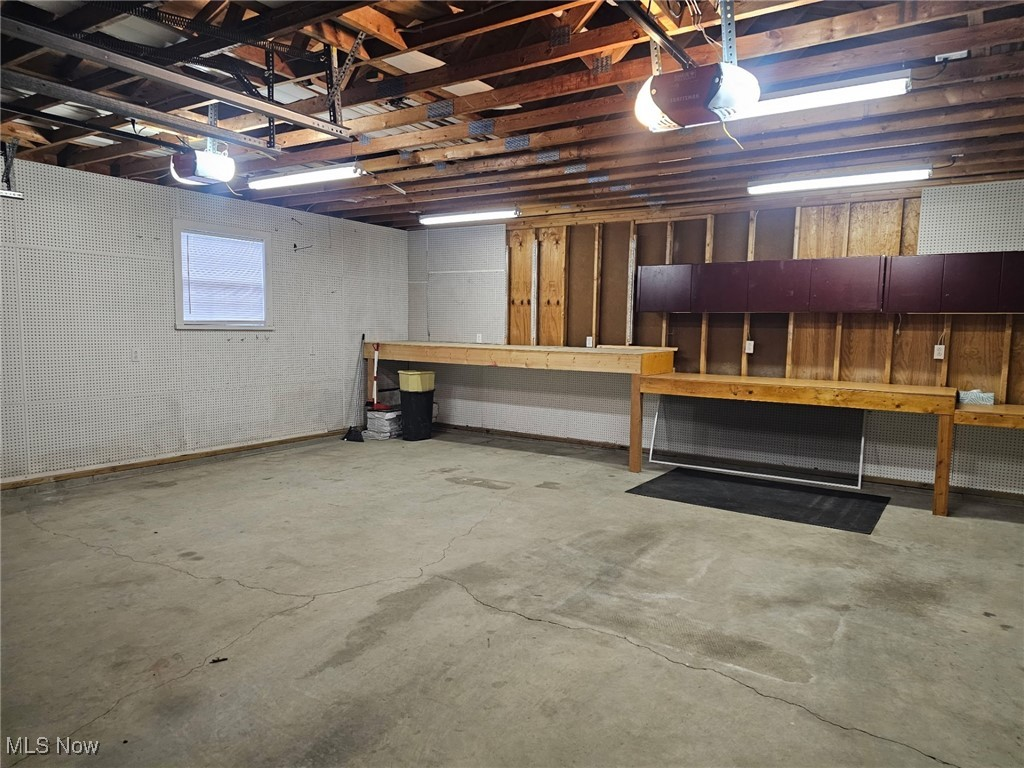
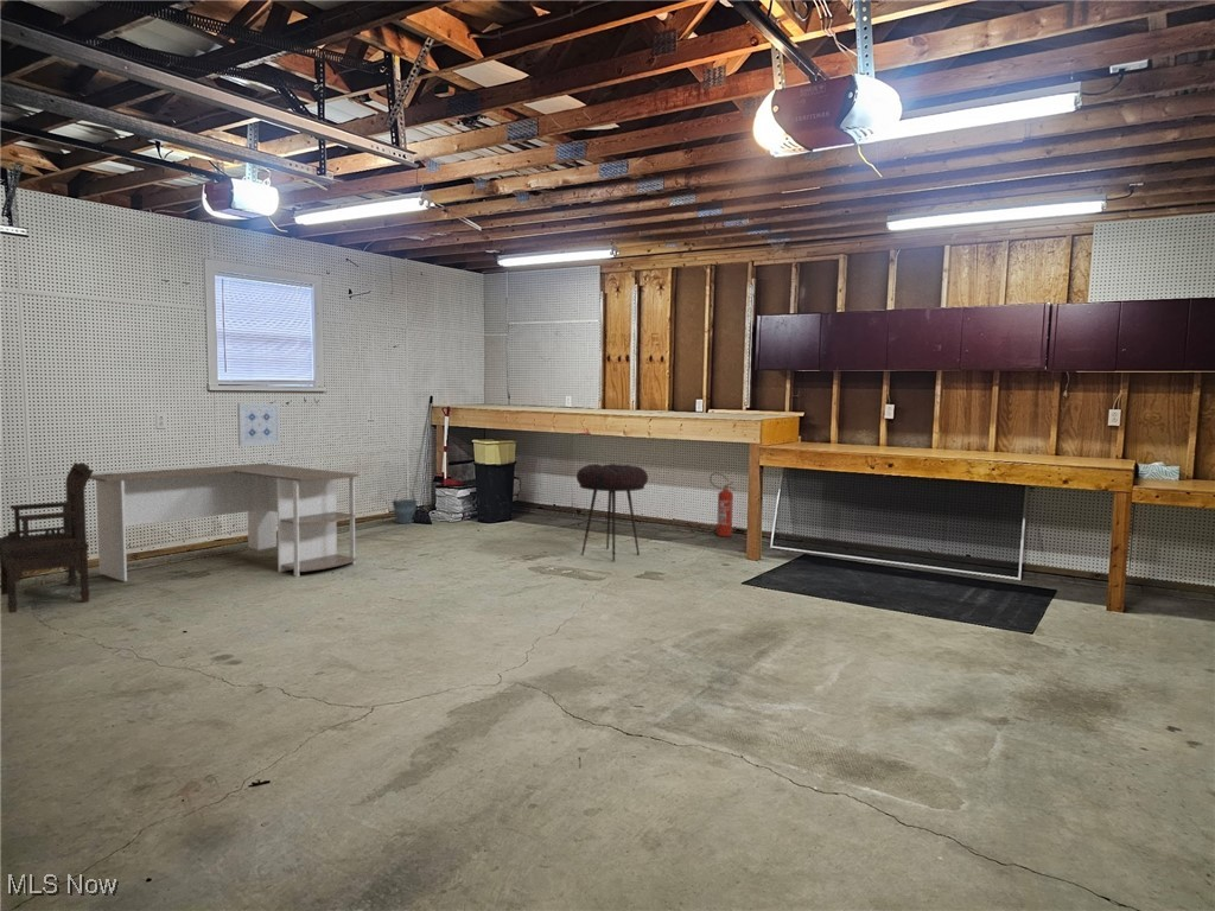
+ stool (610, 510)
+ fire extinguisher (721, 504)
+ bucket (405, 504)
+ desk (225, 514)
+ wall art (259, 423)
+ chair (46, 530)
